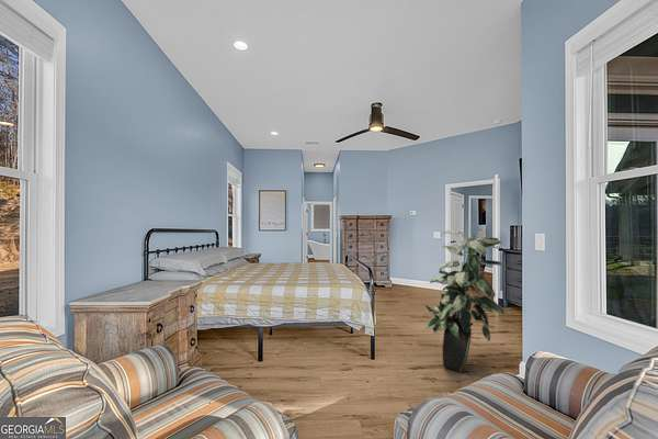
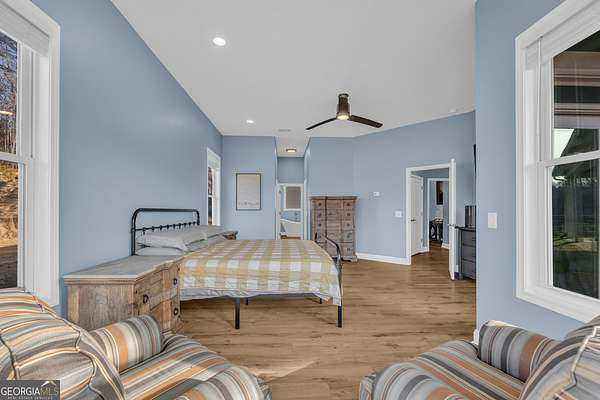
- indoor plant (461, 299)
